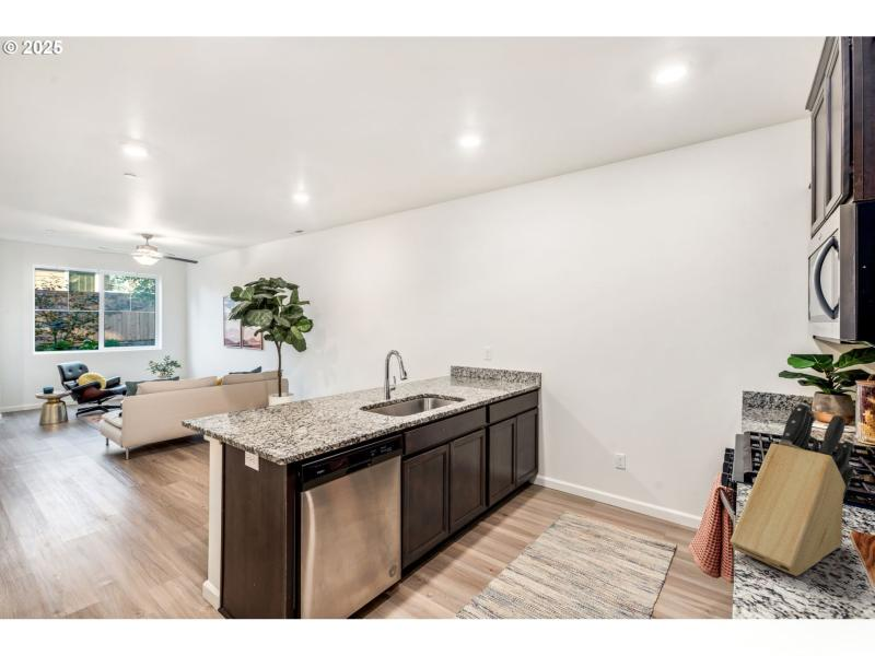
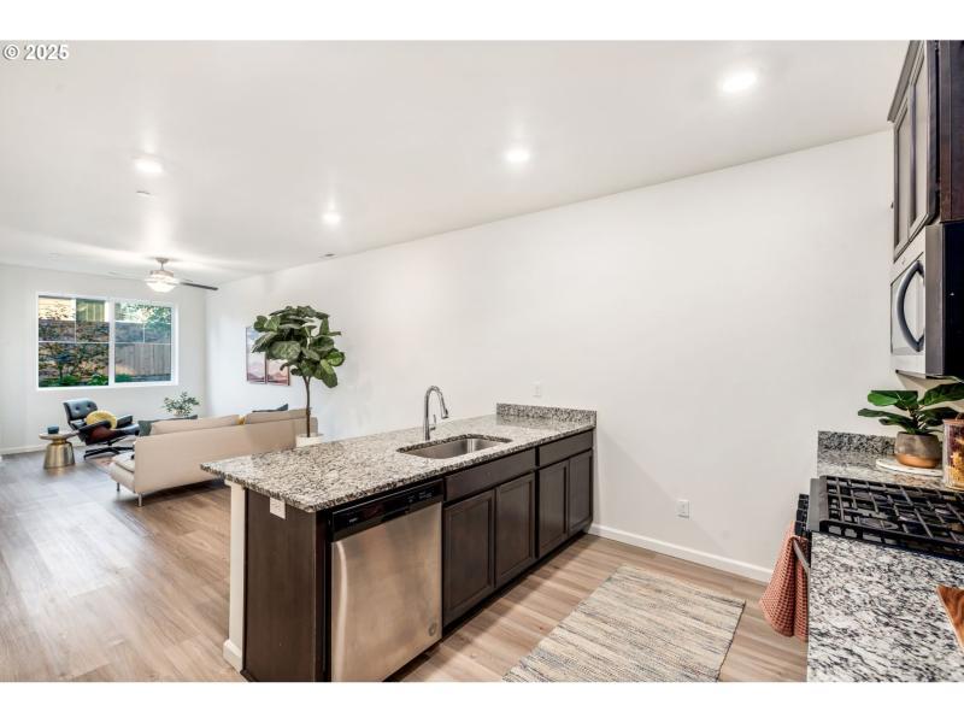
- knife block (796, 477)
